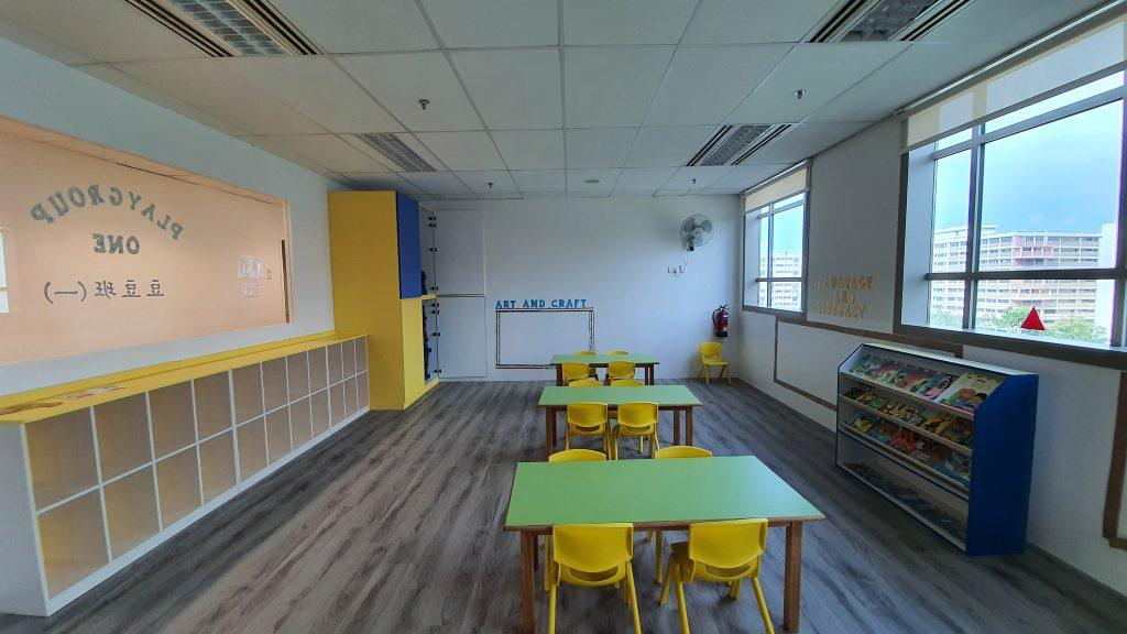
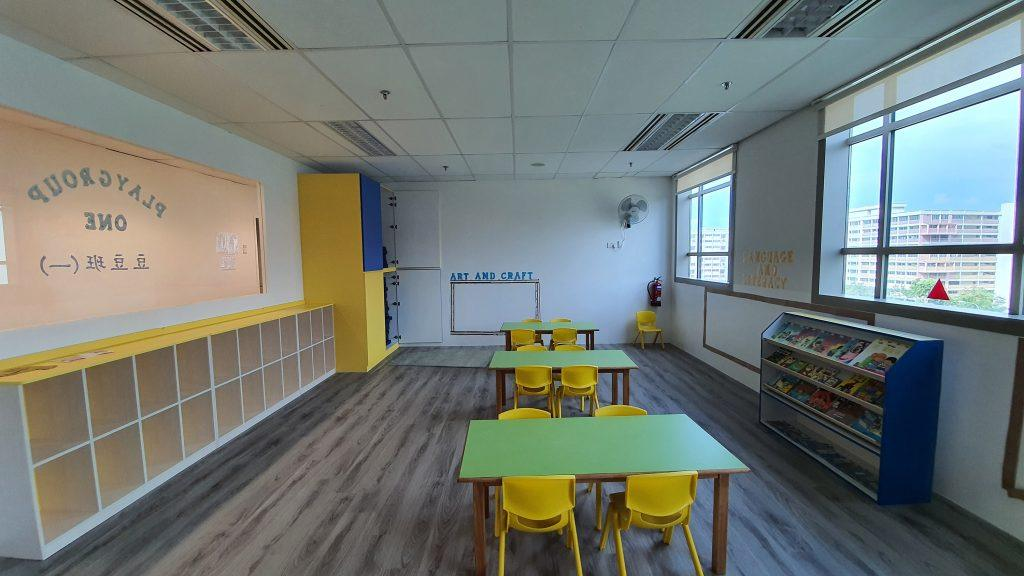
+ rug (445, 356)
